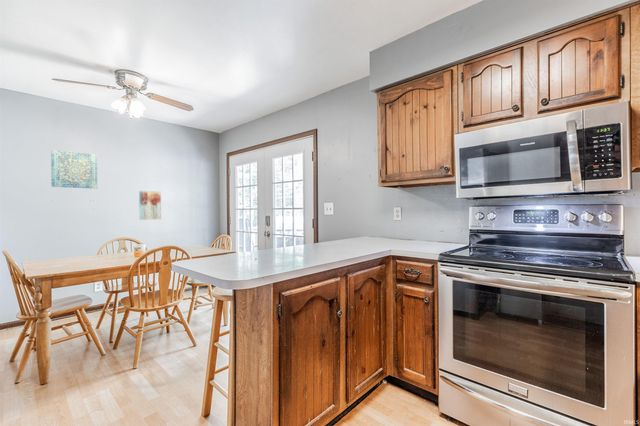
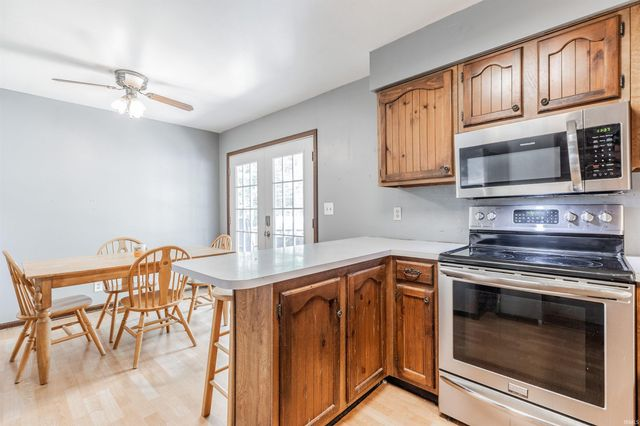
- wall art (150, 205)
- wall art (75, 169)
